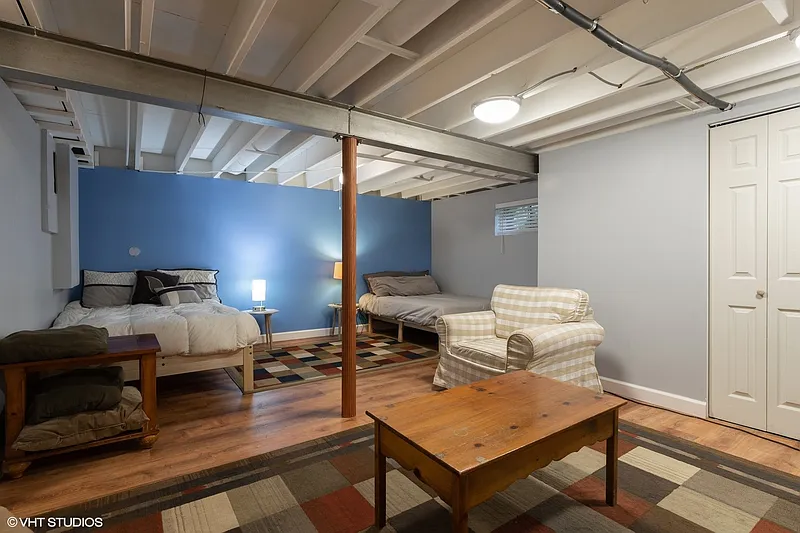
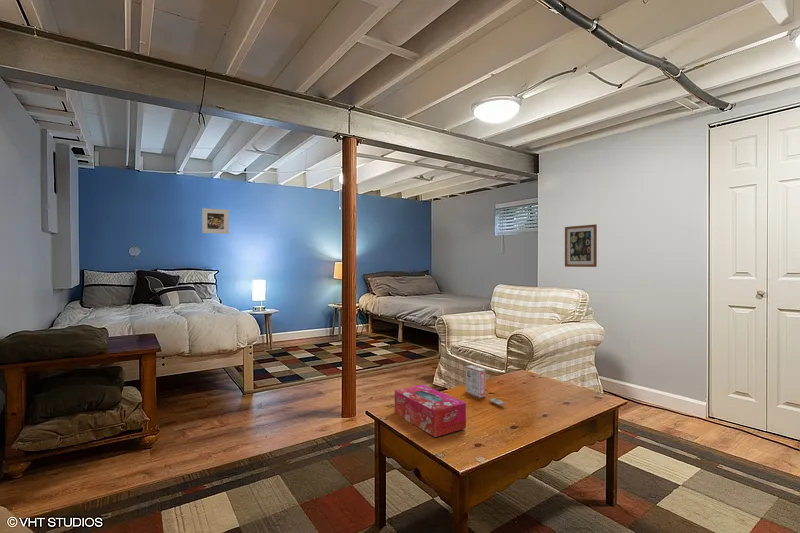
+ snack box (484, 385)
+ tissue box (428, 408)
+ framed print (215, 221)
+ wall art (580, 246)
